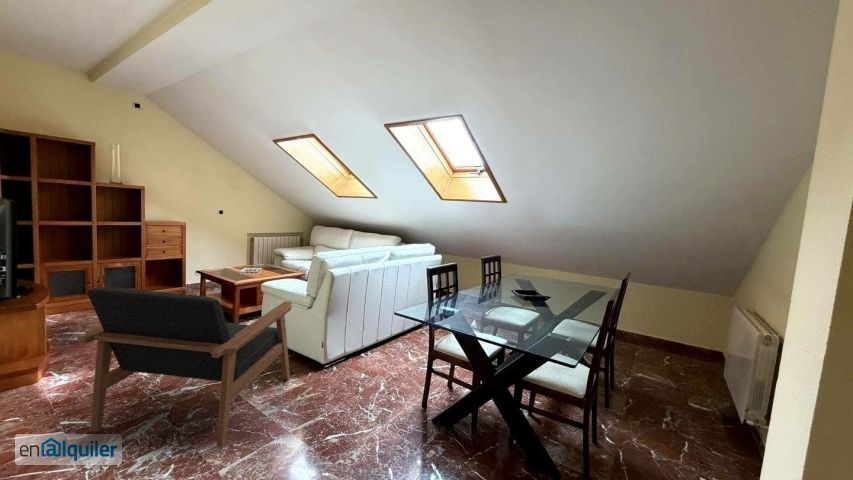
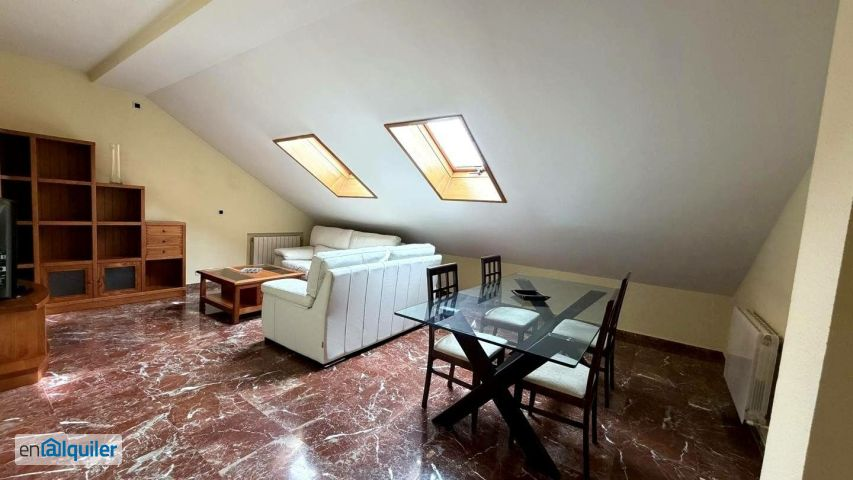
- armchair (204, 342)
